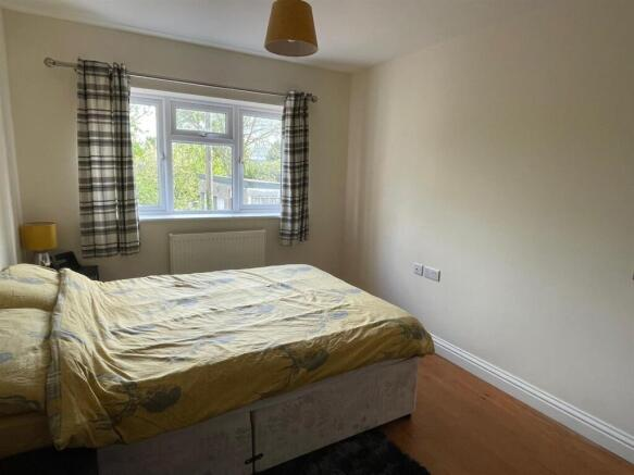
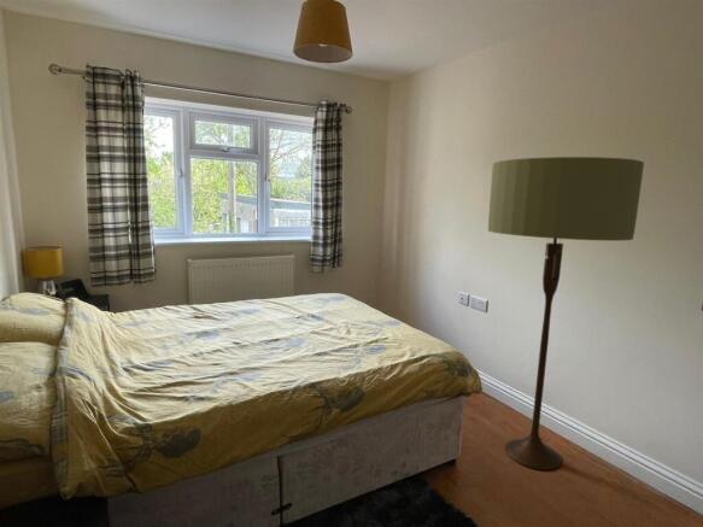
+ floor lamp (546, 315)
